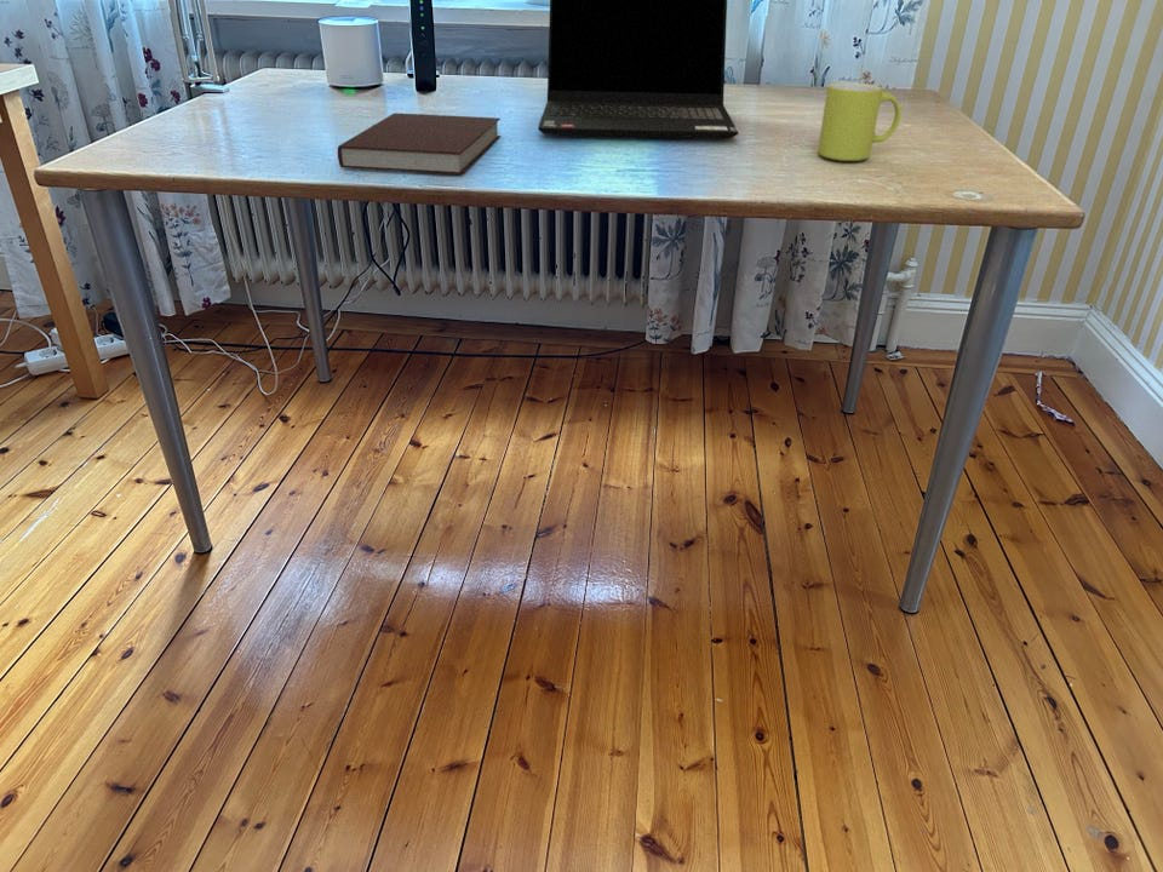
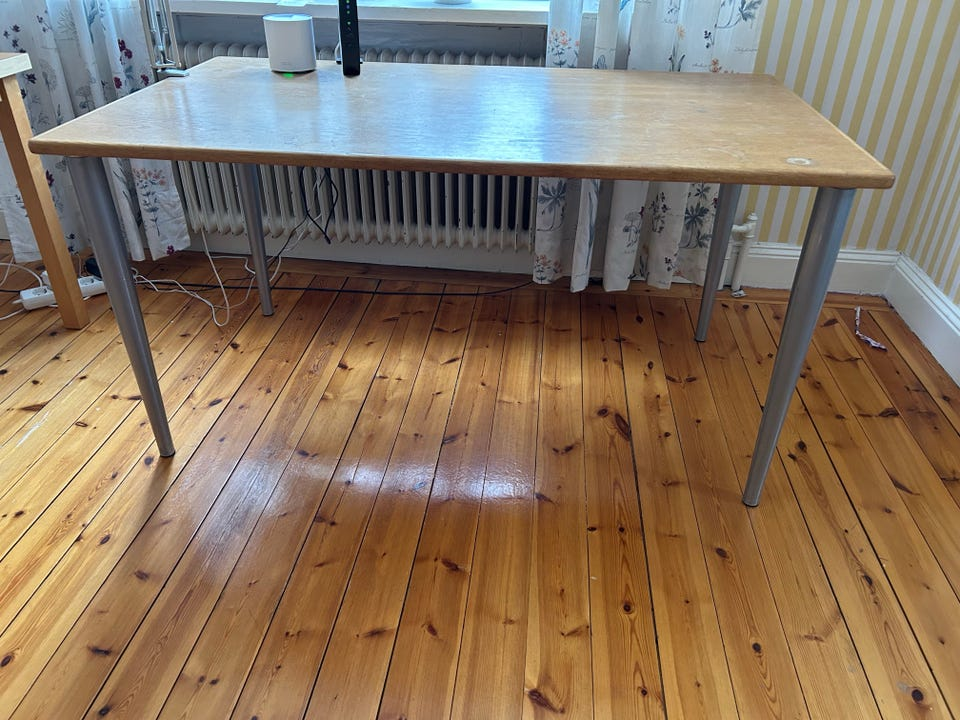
- notebook (424, 140)
- laptop computer (637, 59)
- mug (860, 122)
